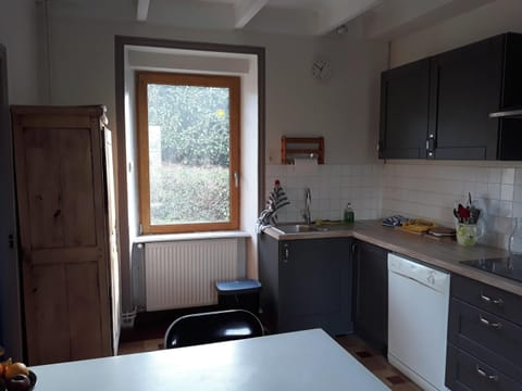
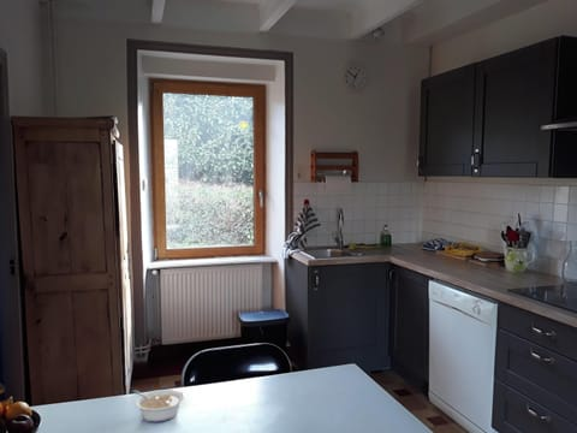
+ legume (157, 405)
